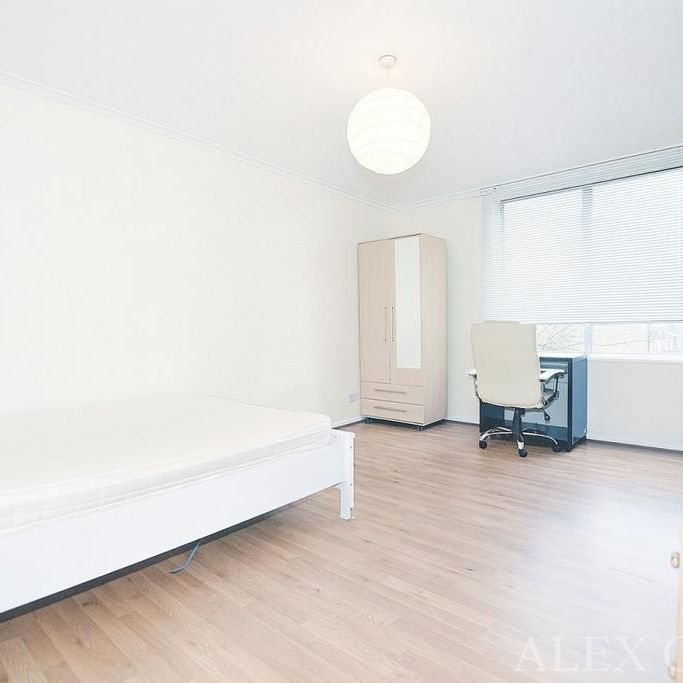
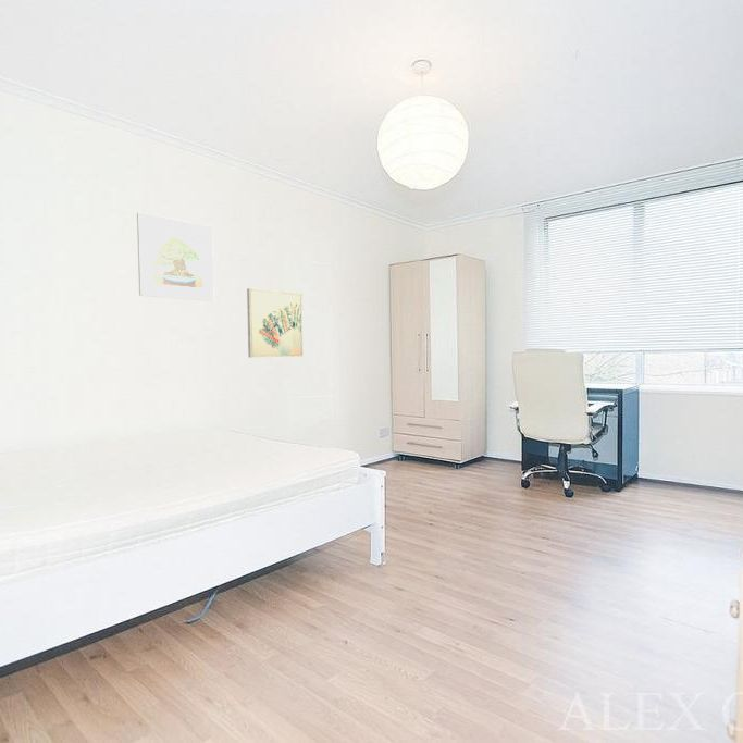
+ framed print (177, 259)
+ wall art (276, 324)
